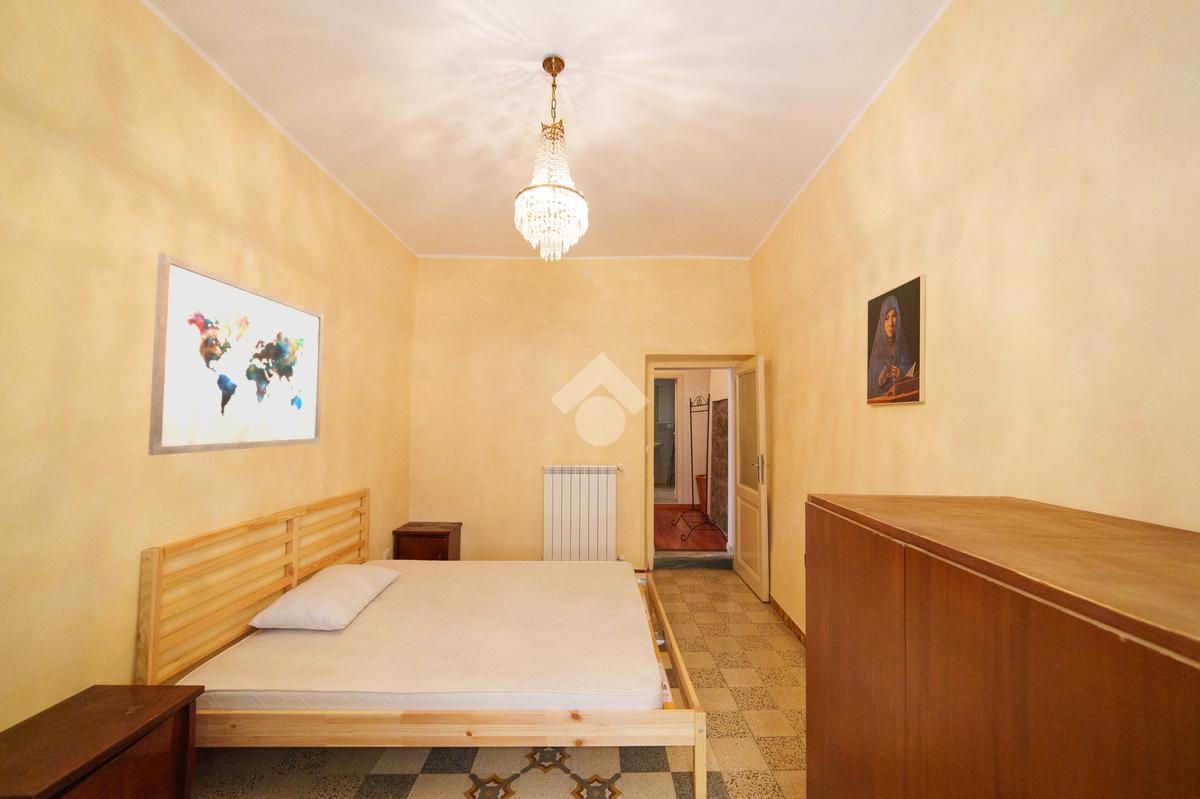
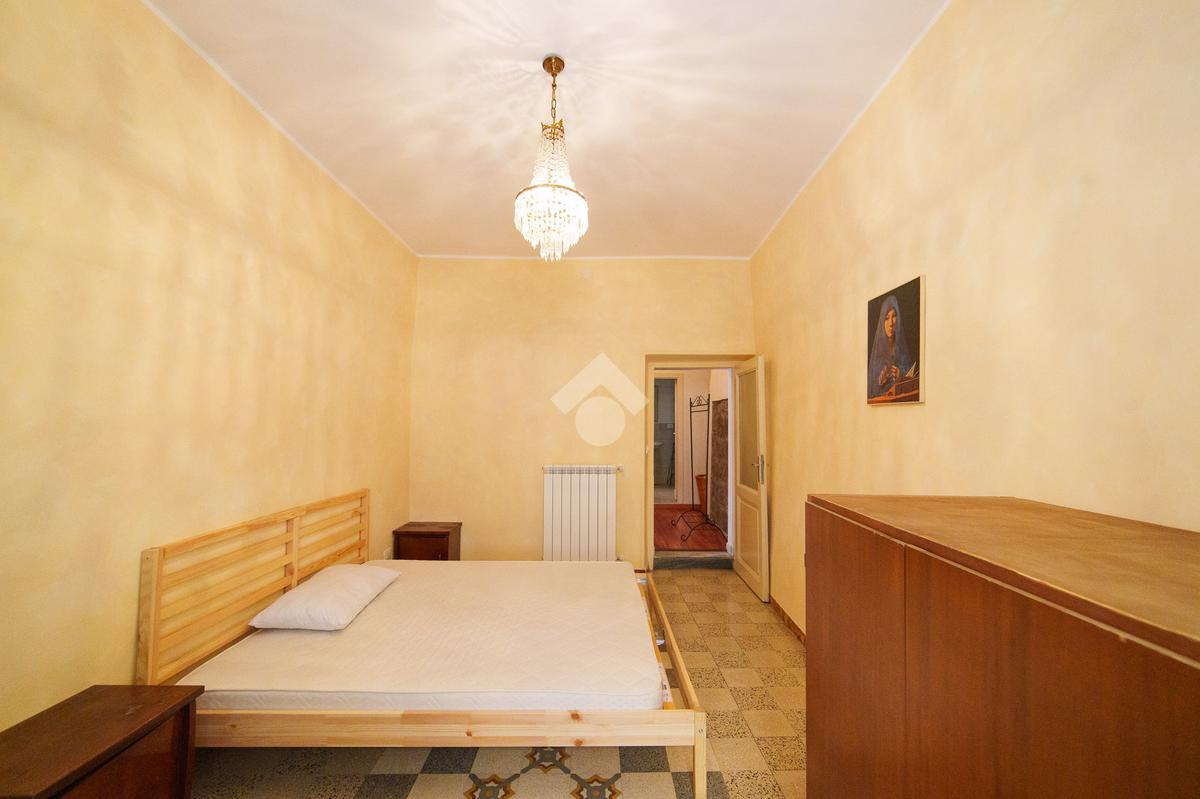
- wall art (256, 368)
